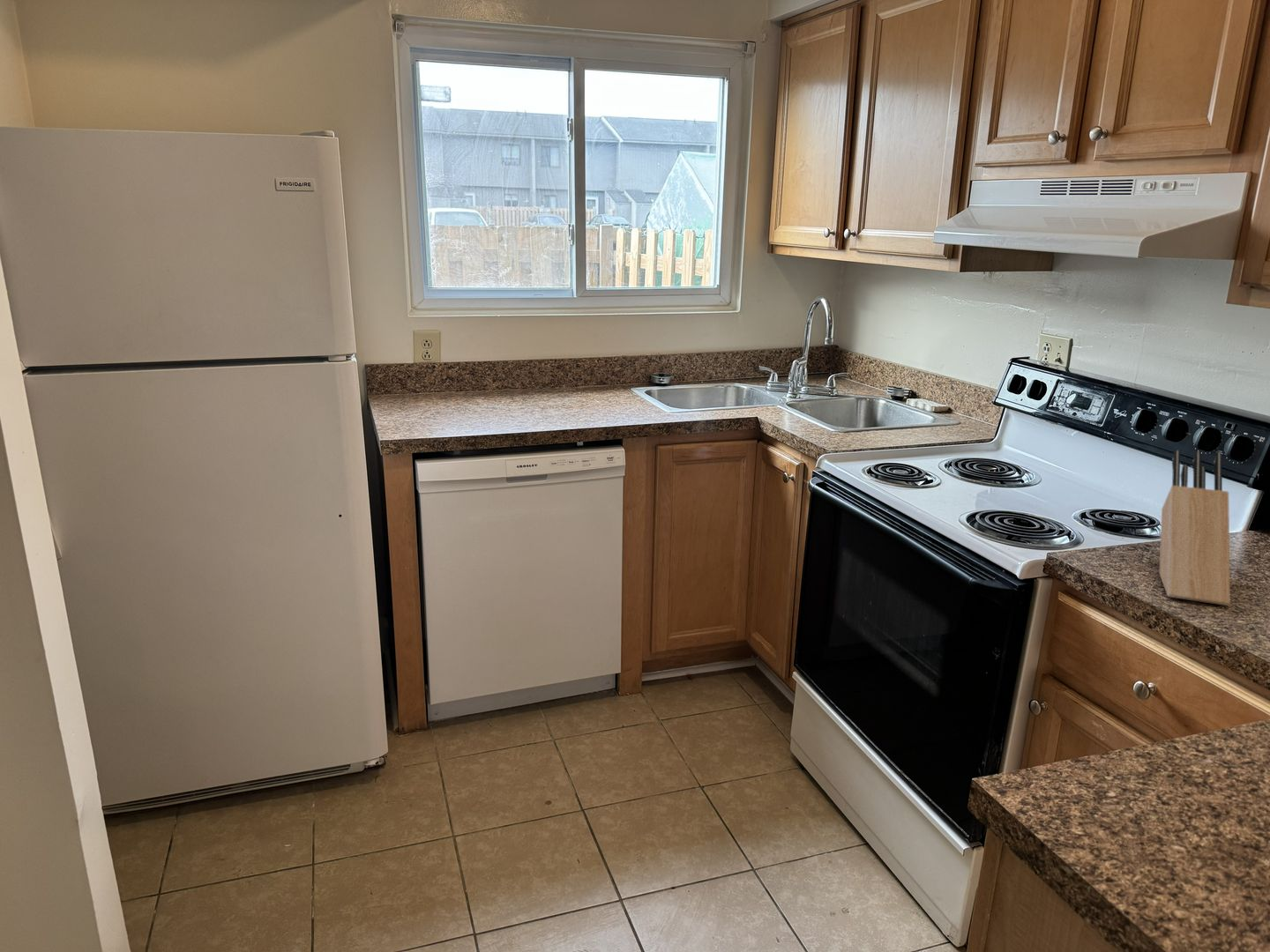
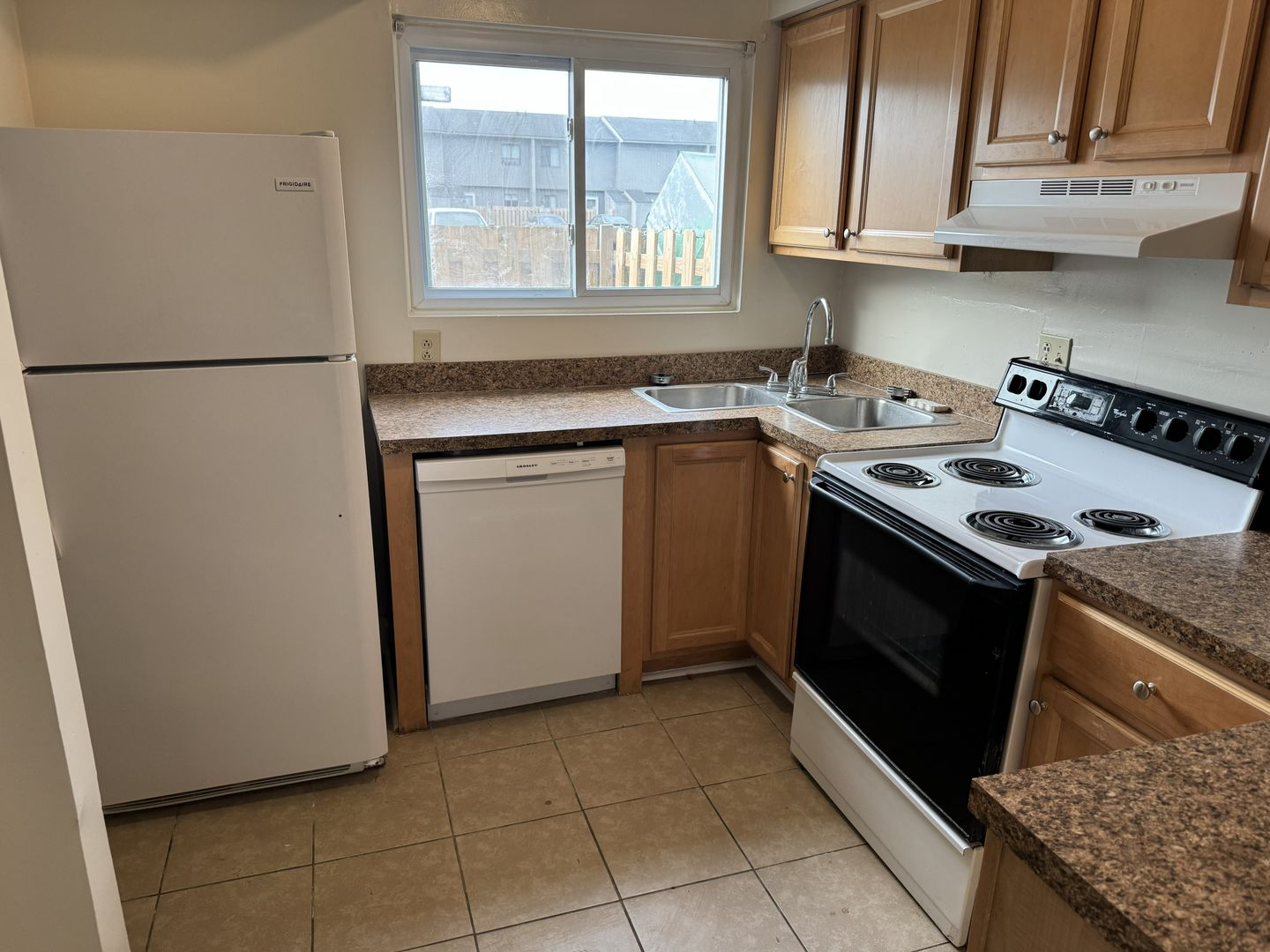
- knife block (1197, 521)
